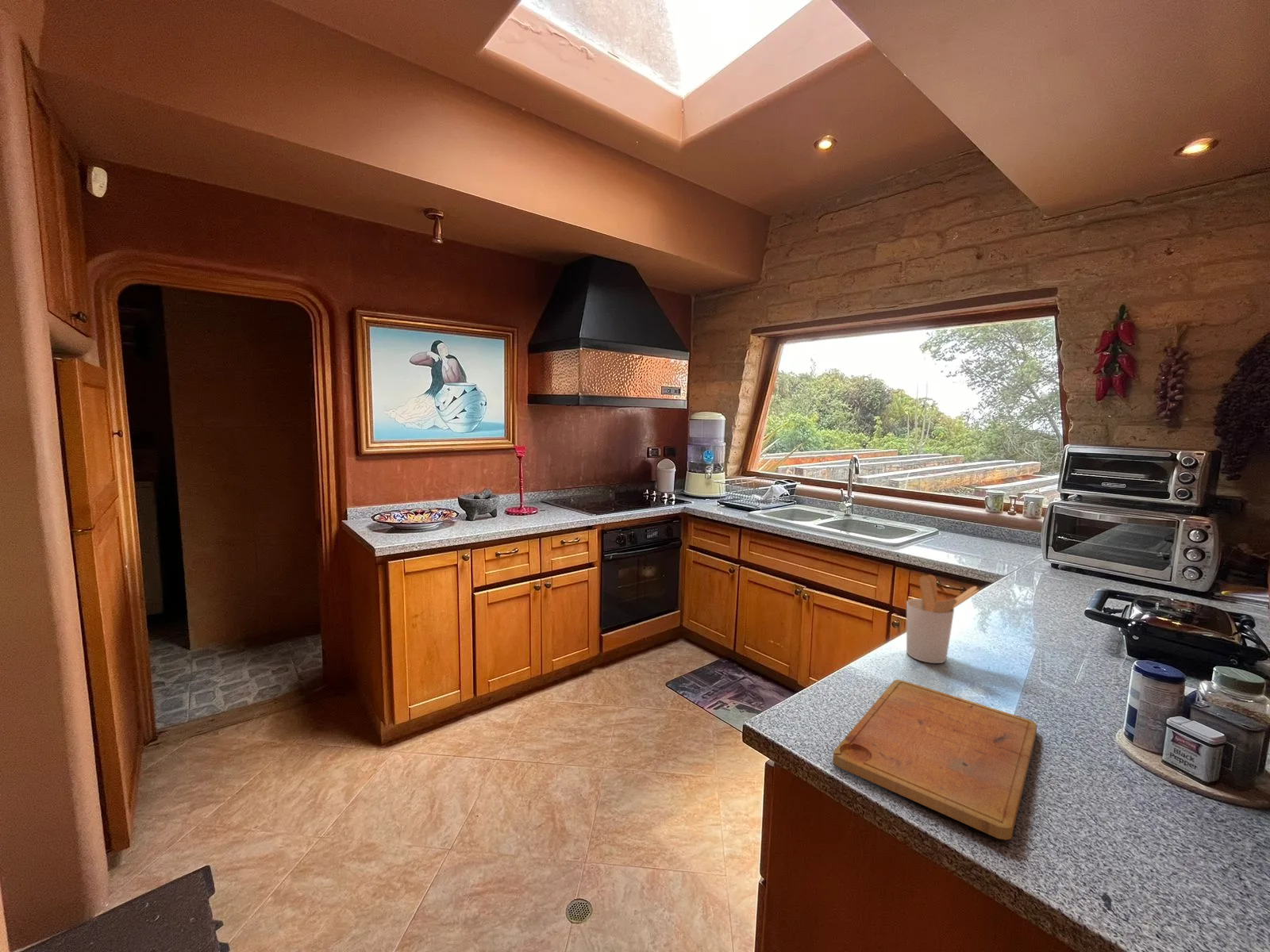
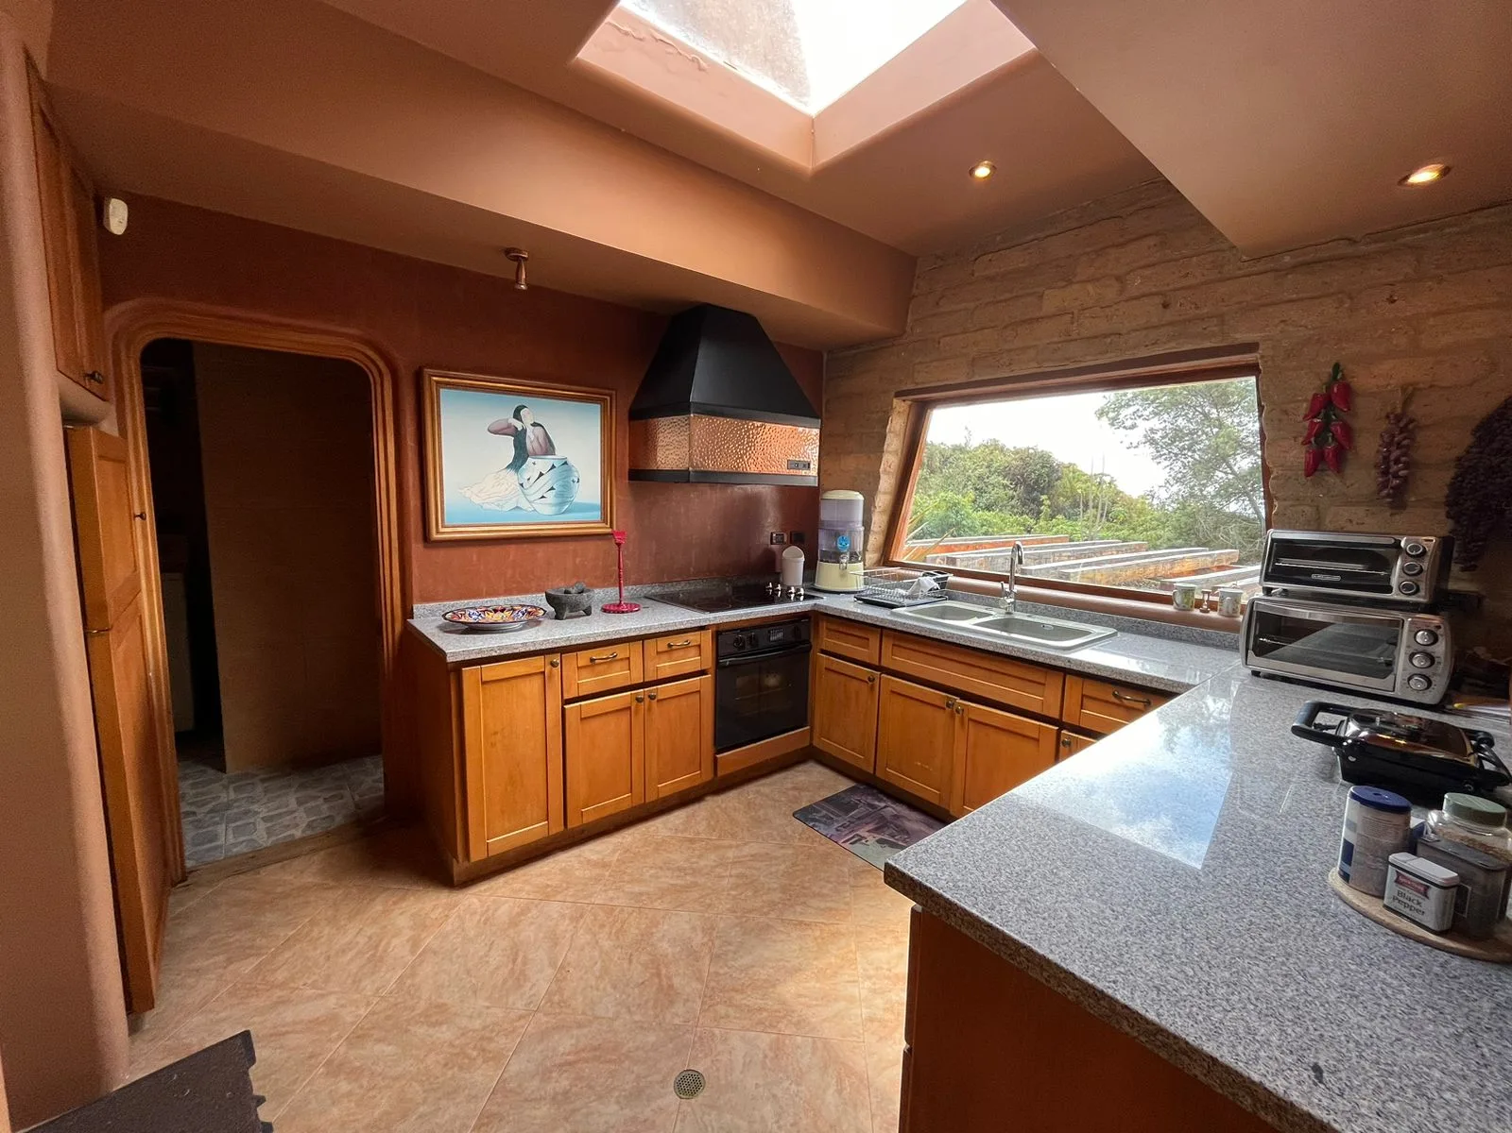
- cutting board (940, 742)
- utensil holder (941, 620)
